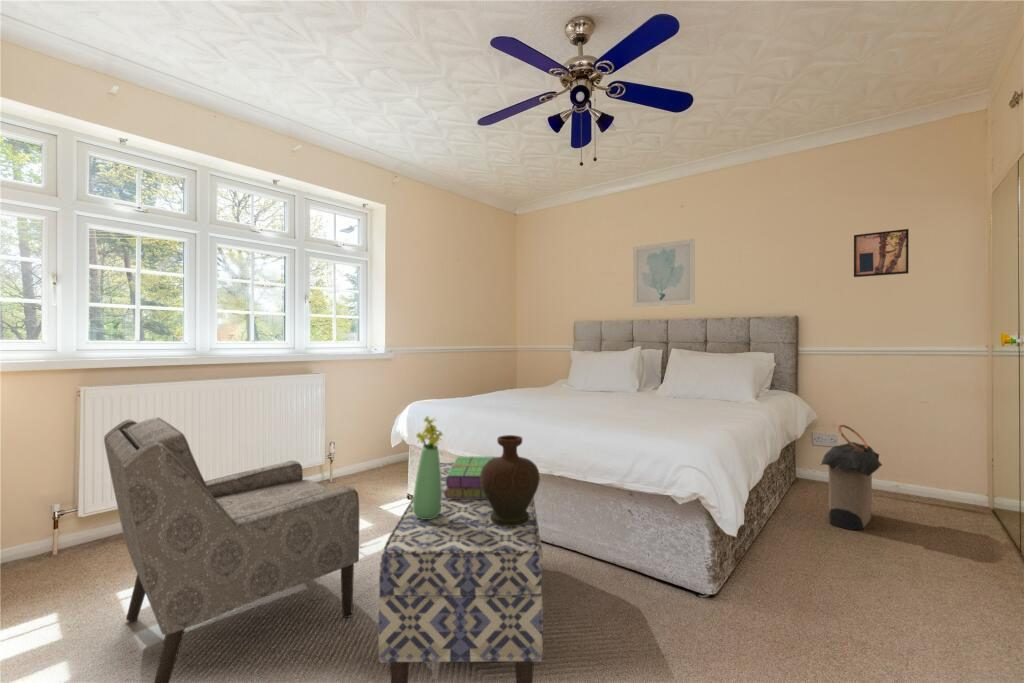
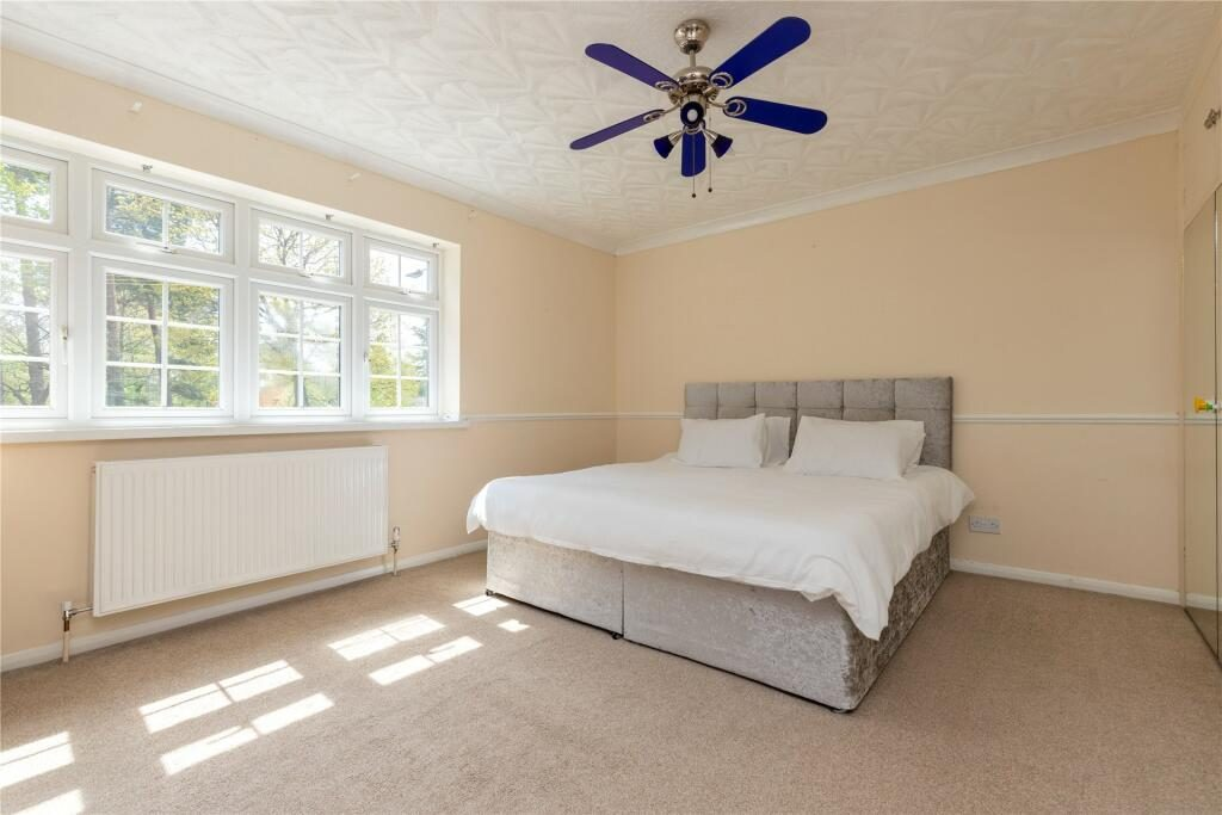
- bouquet (426, 465)
- laundry hamper (852, 474)
- bench (473, 554)
- chair (238, 517)
- stack of books (479, 475)
- decorative vase (509, 477)
- wall art (662, 274)
- wall art (880, 253)
